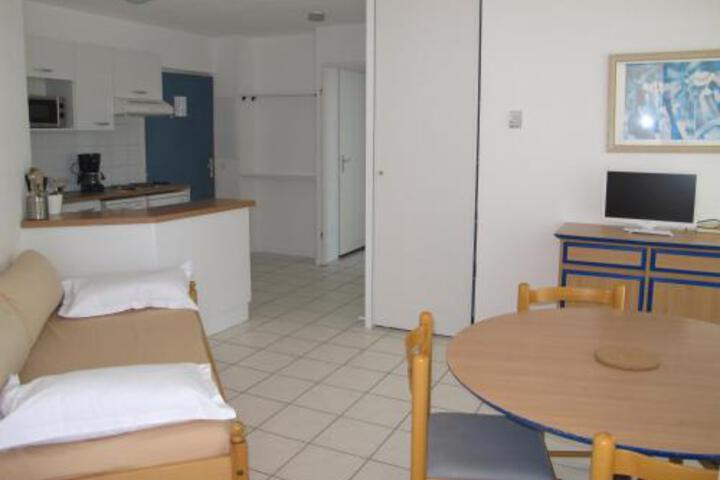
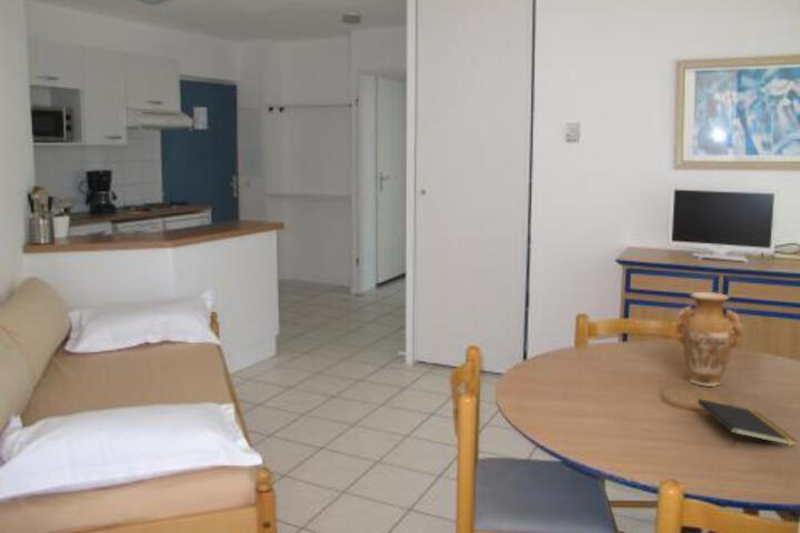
+ vase (708, 338)
+ notepad (744, 421)
